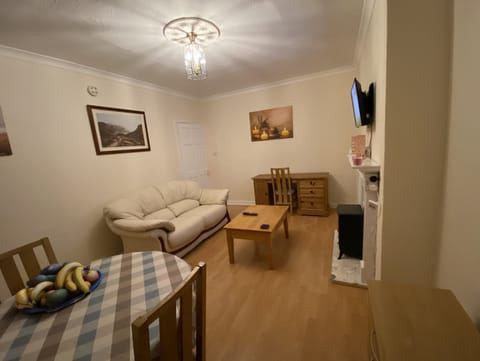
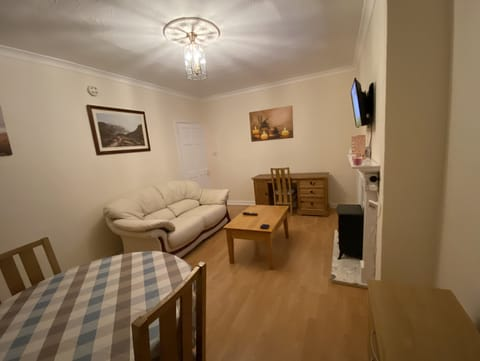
- fruit bowl (62, 278)
